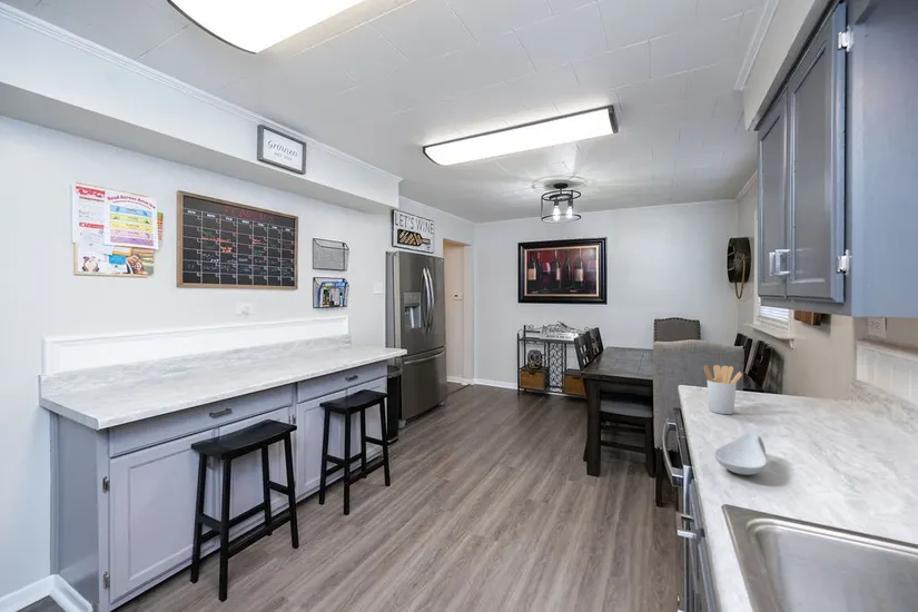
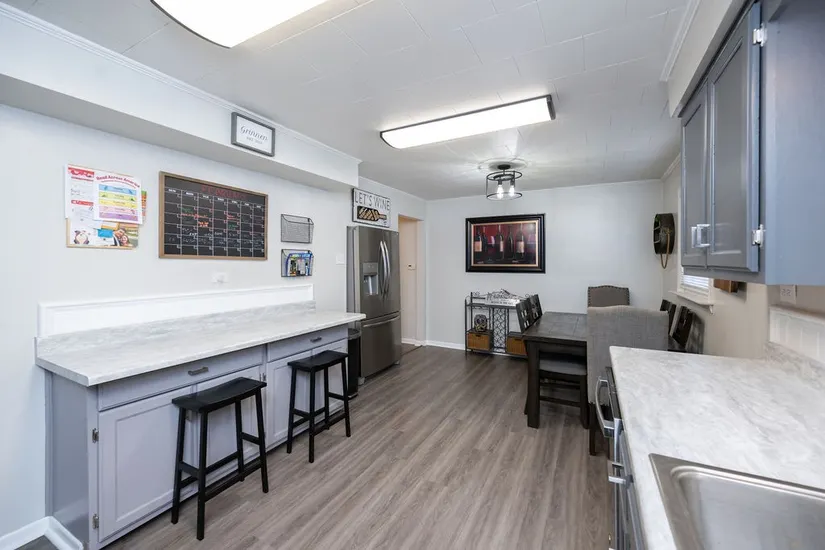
- spoon rest (744, 452)
- utensil holder (721, 387)
